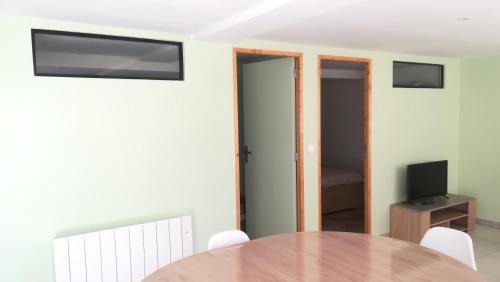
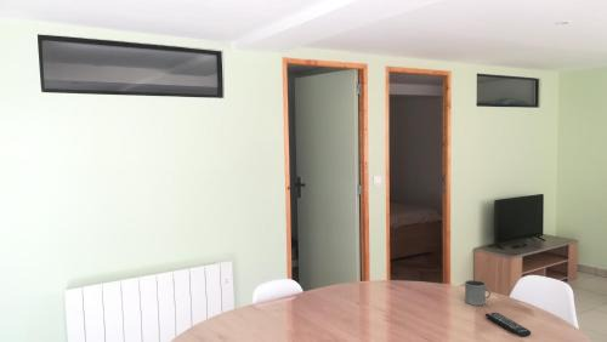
+ mug (477, 292)
+ remote control (506, 324)
